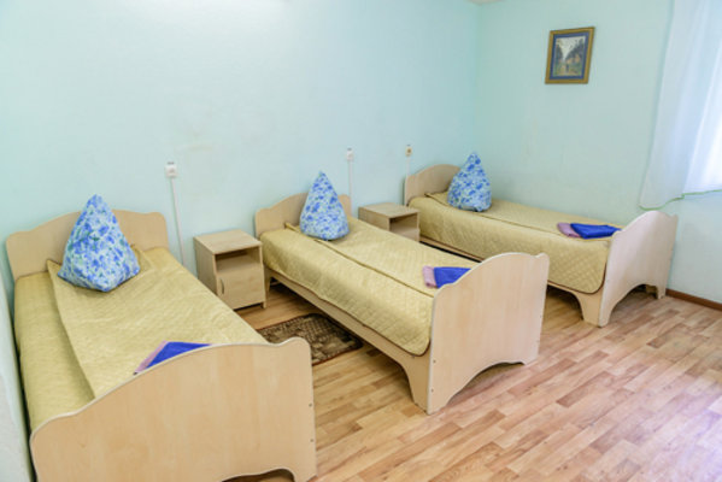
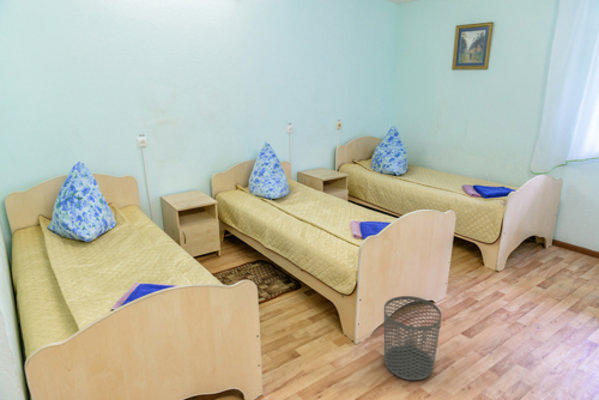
+ waste bin (410, 337)
